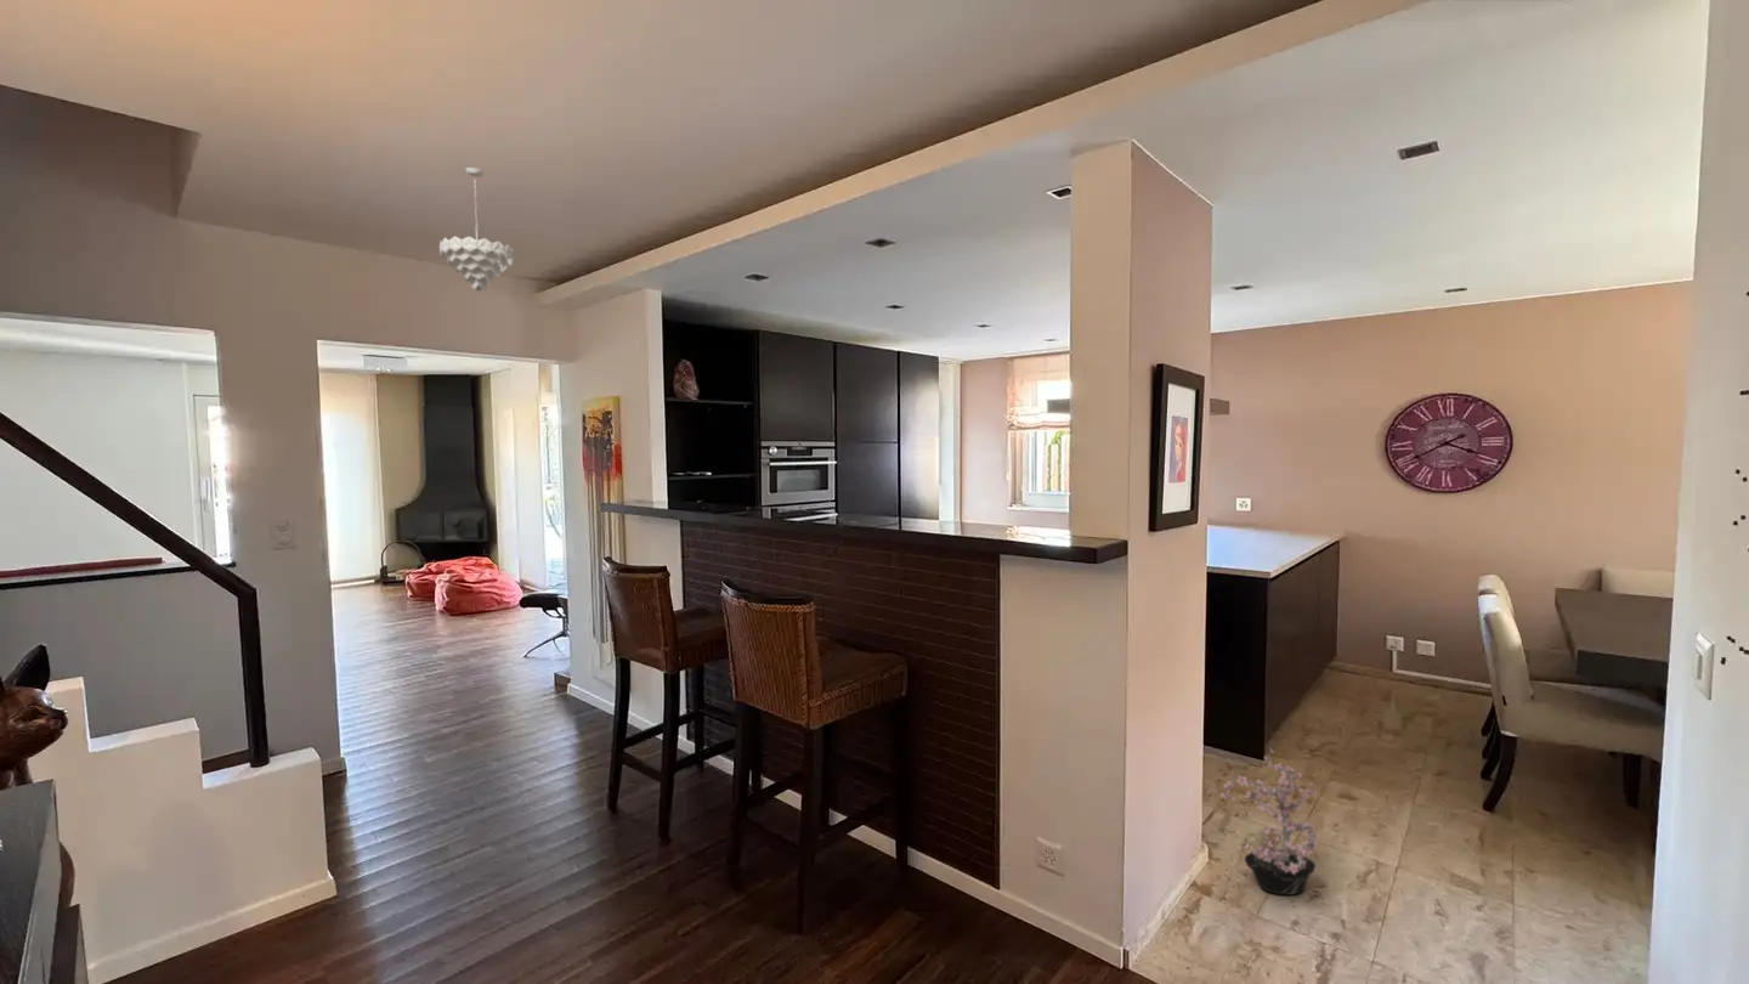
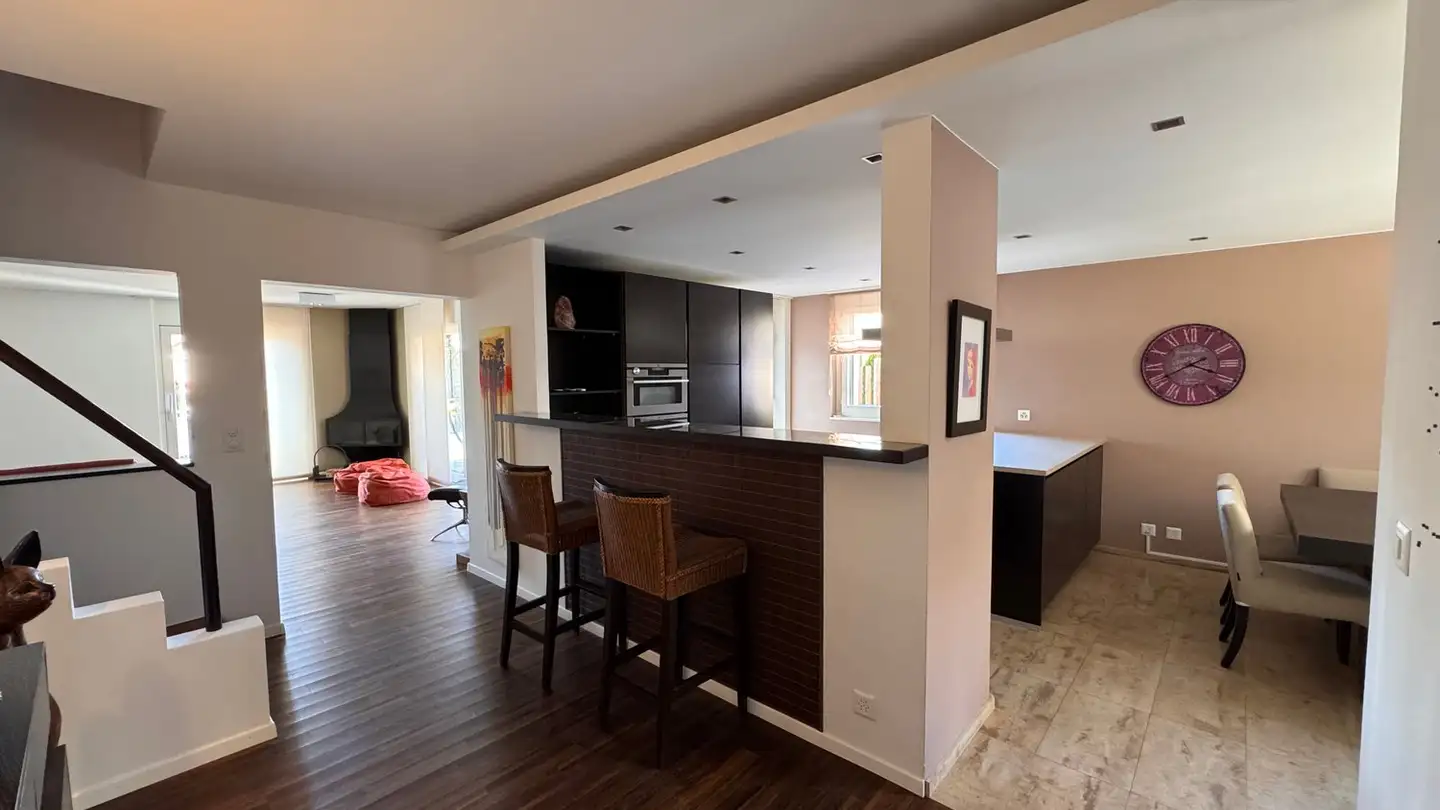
- potted plant (1273, 830)
- pendant light (476, 231)
